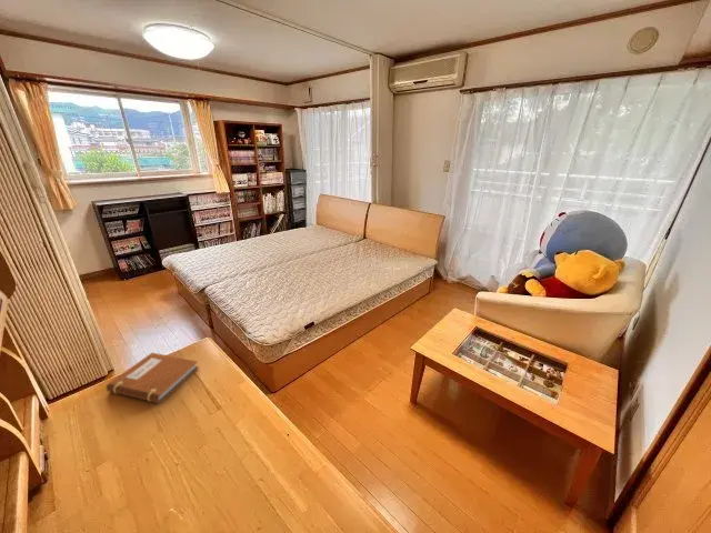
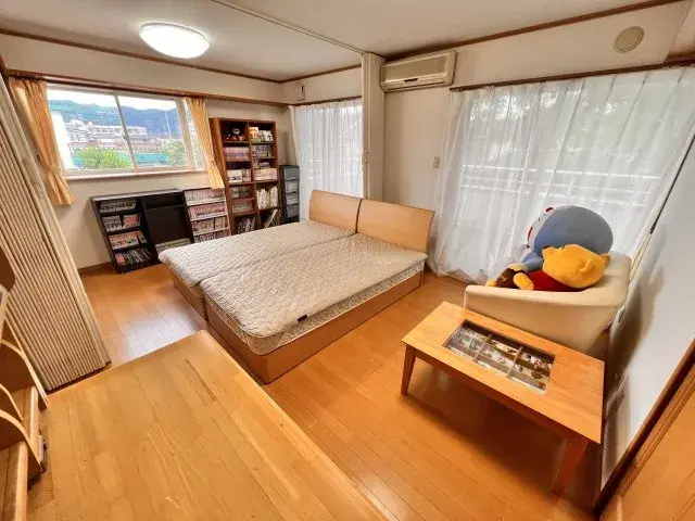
- notebook (153, 375)
